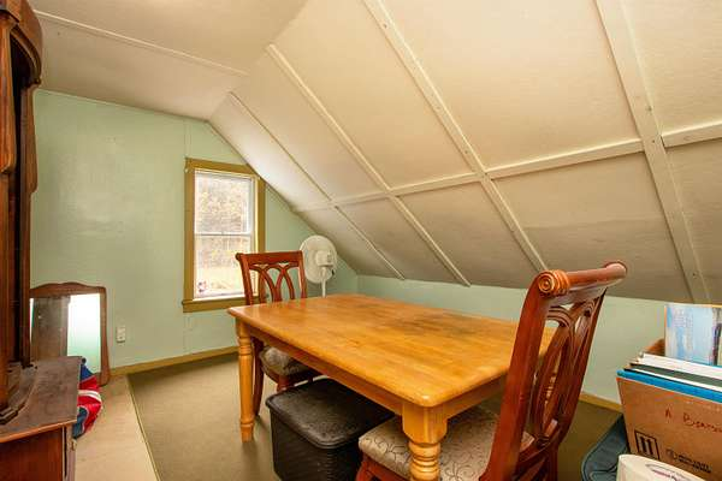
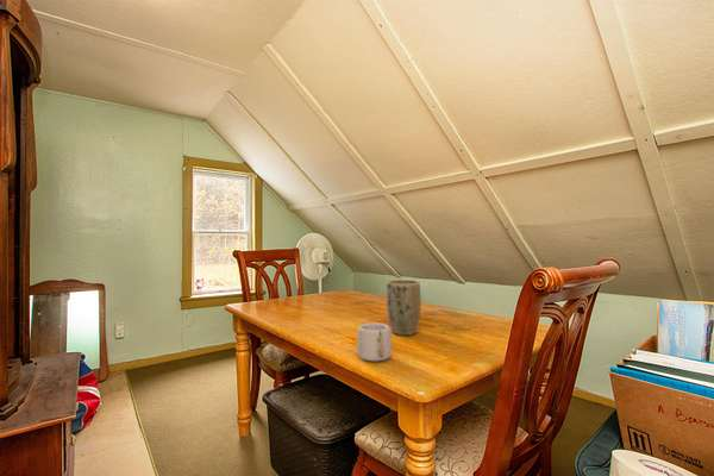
+ plant pot (403, 306)
+ mug (377, 342)
